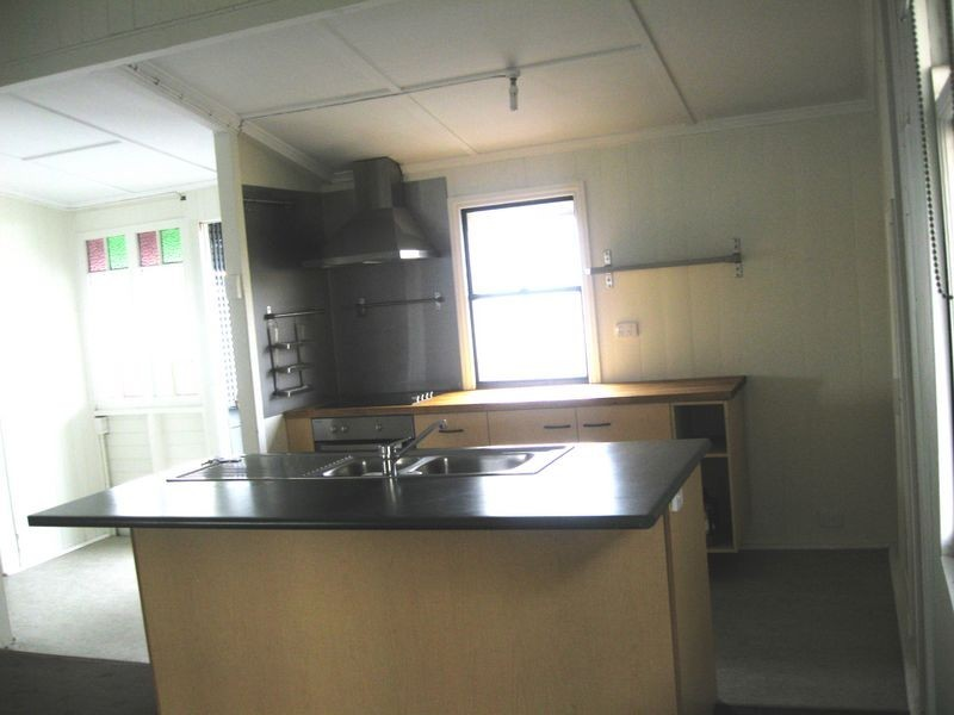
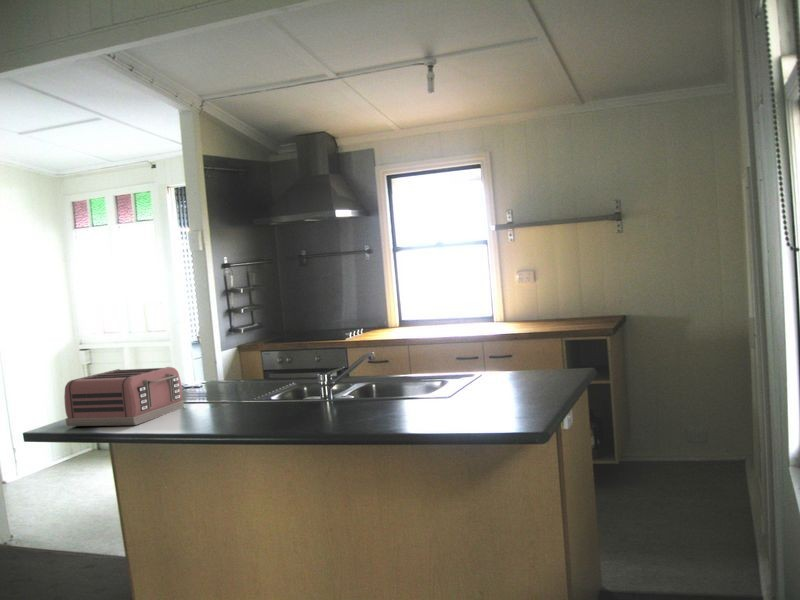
+ toaster (129, 394)
